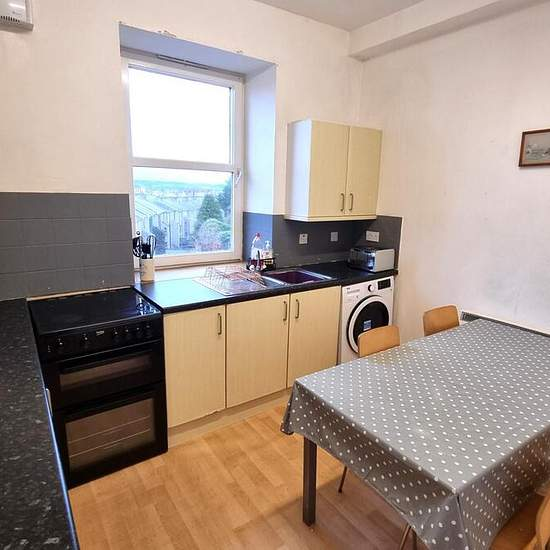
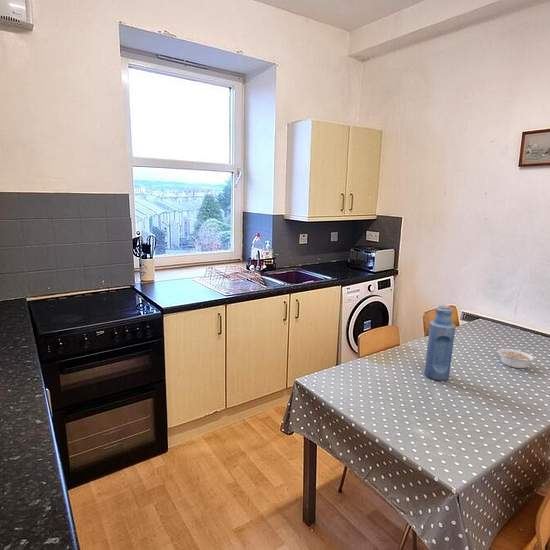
+ legume (516, 358)
+ bottle (440, 341)
